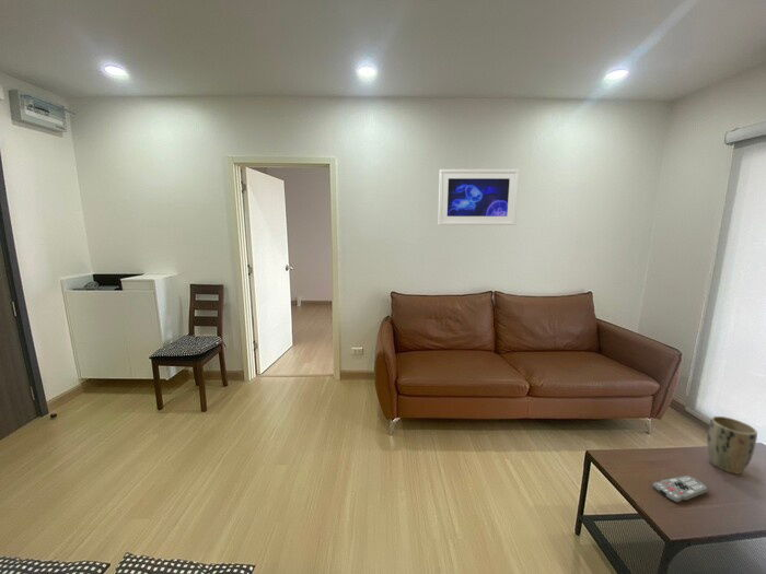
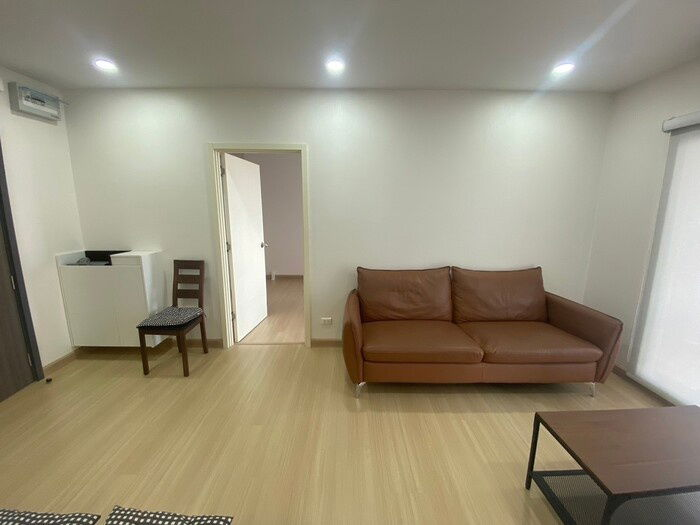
- plant pot (729, 445)
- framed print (477, 197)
- remote control (681, 488)
